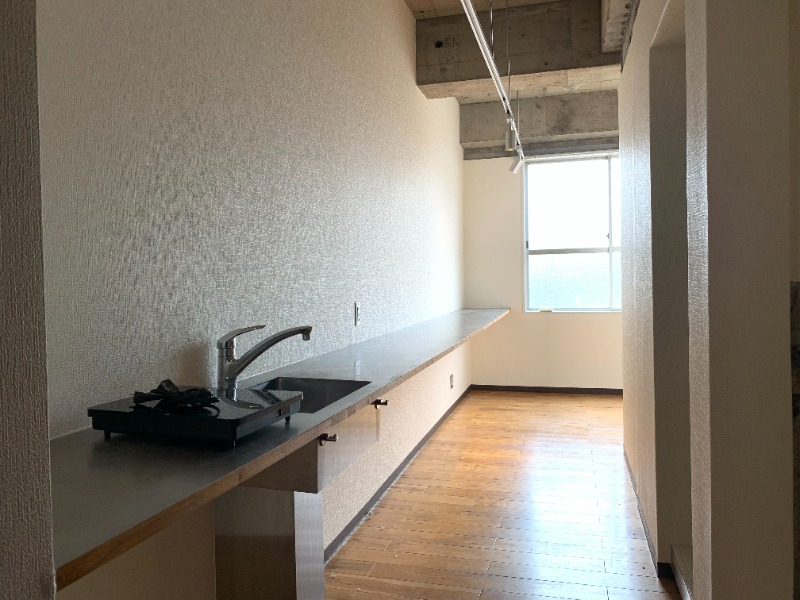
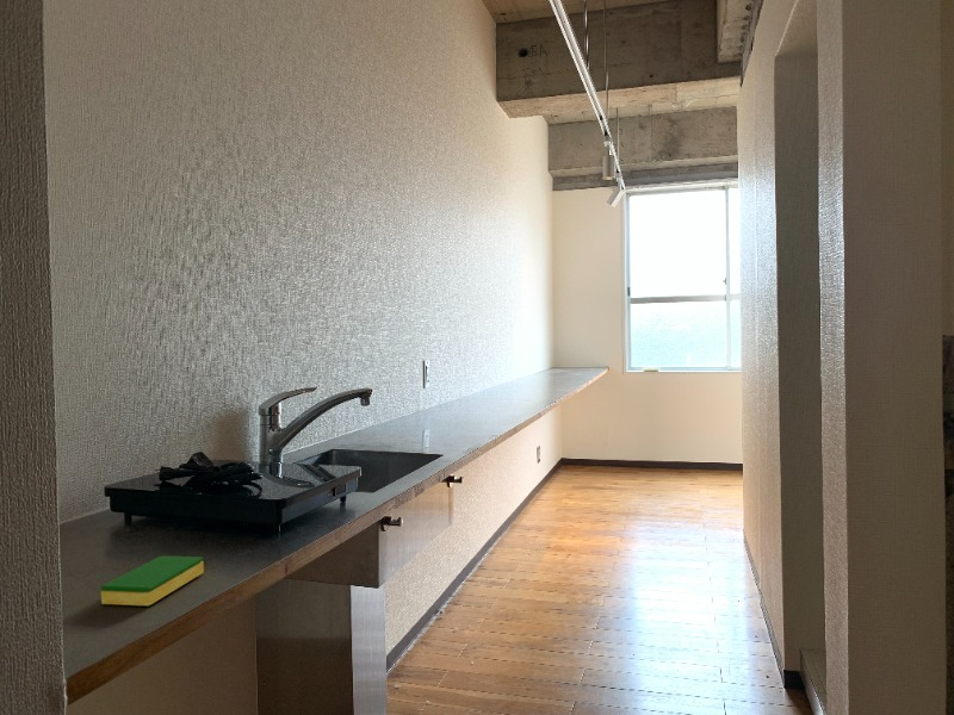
+ dish sponge (155, 579)
